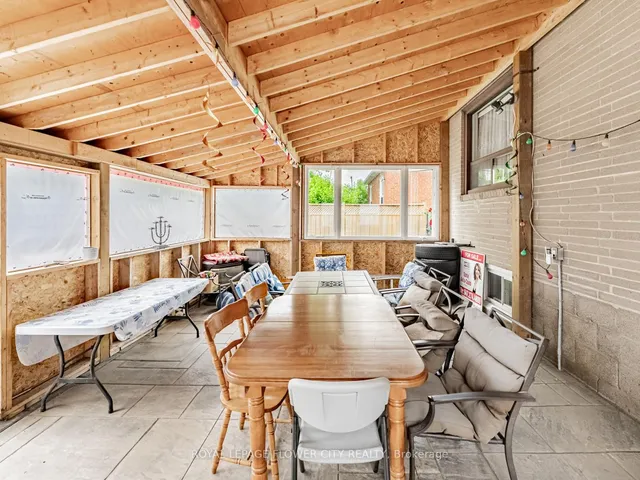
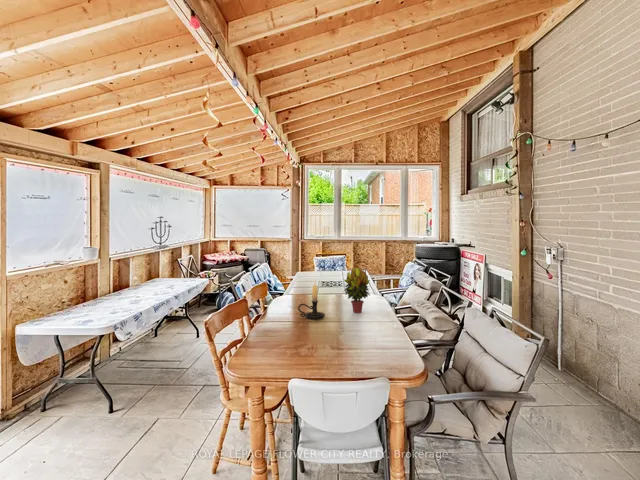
+ candle holder (312, 298)
+ potted plant (356, 289)
